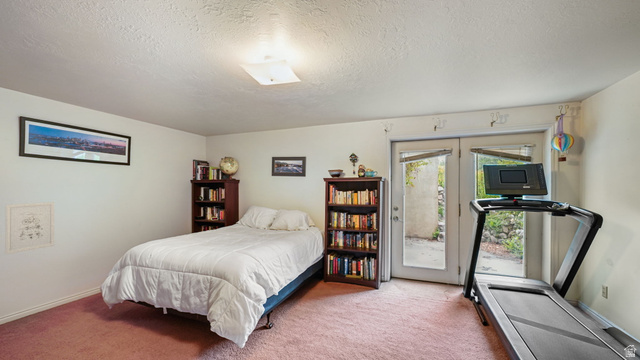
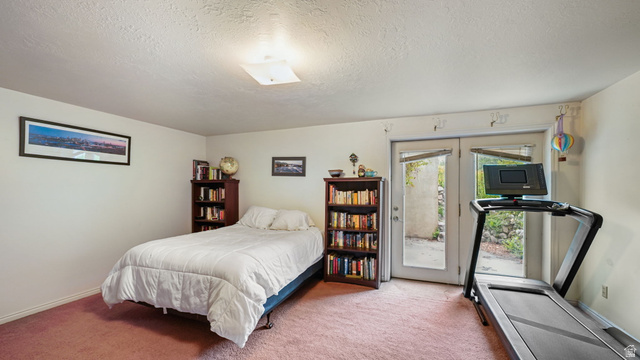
- wall art (31, 226)
